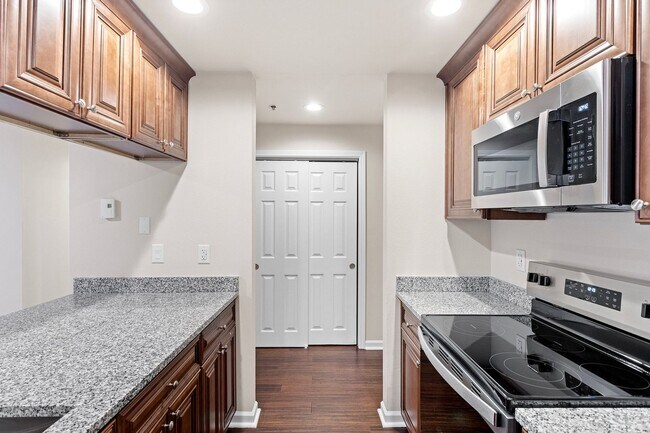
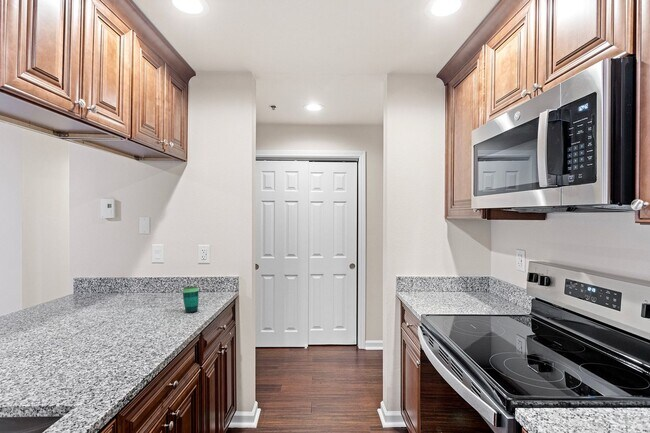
+ cup (190, 299)
